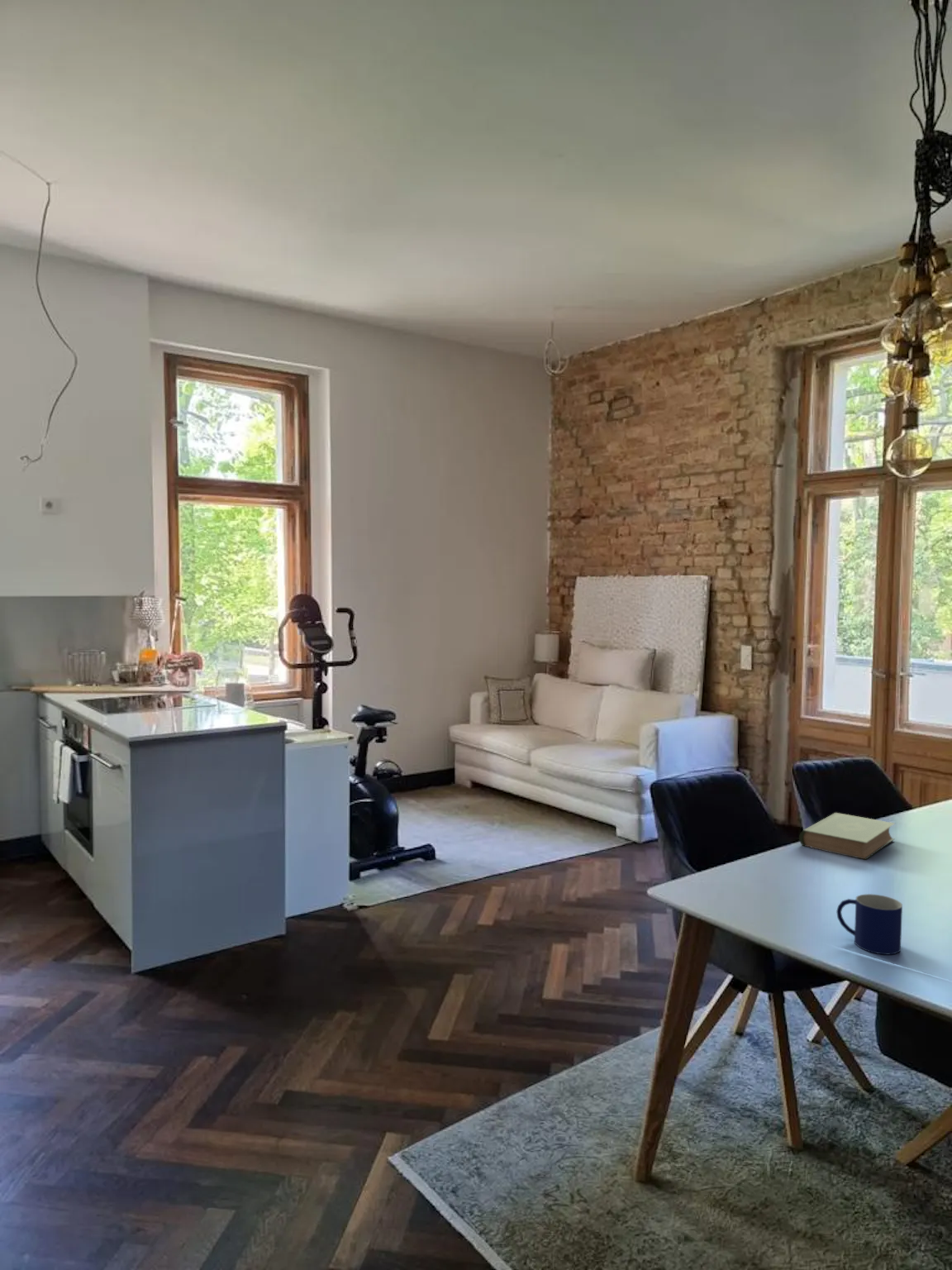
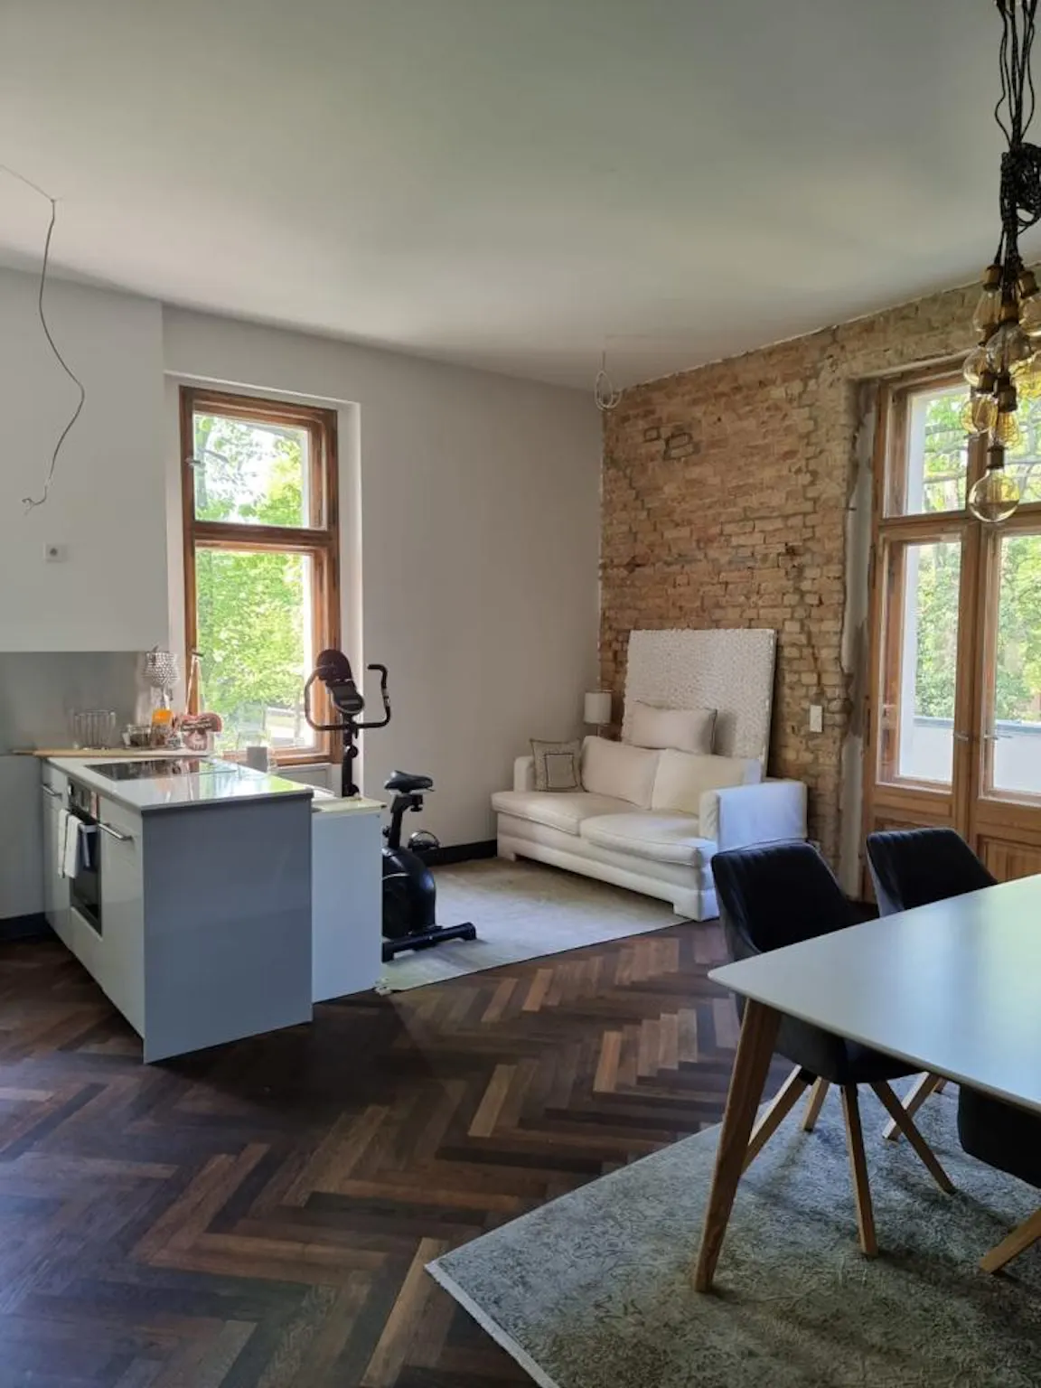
- book (847, 834)
- mug (868, 921)
